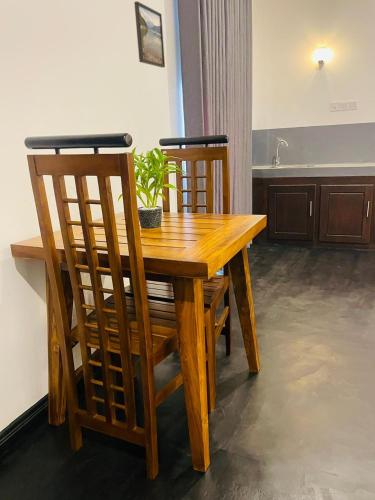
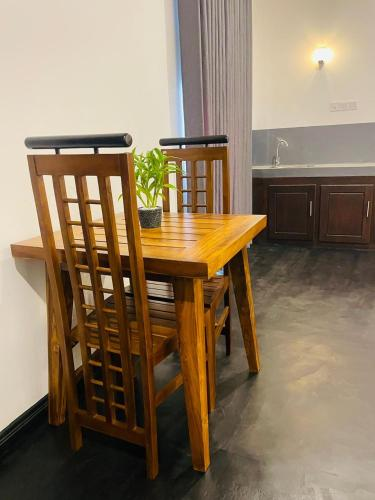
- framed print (150, 37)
